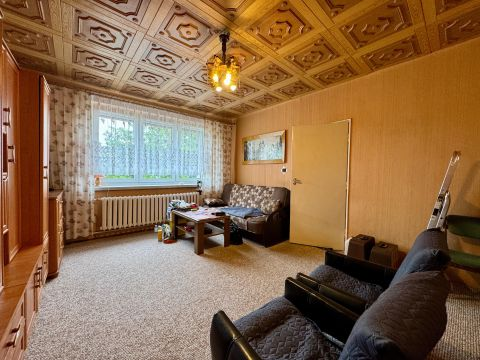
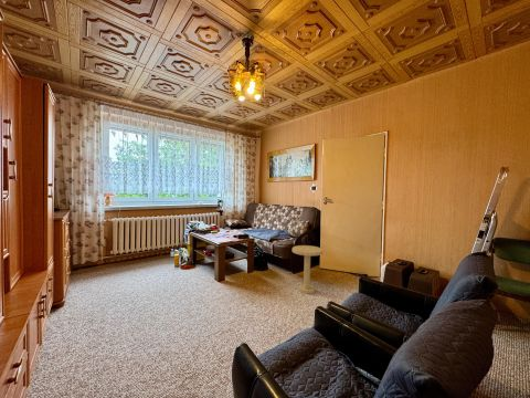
+ side table (306, 269)
